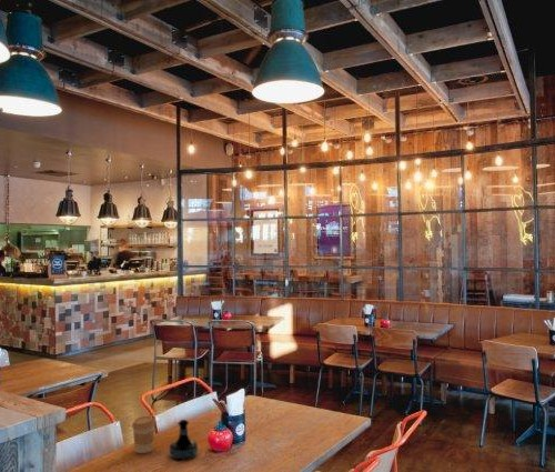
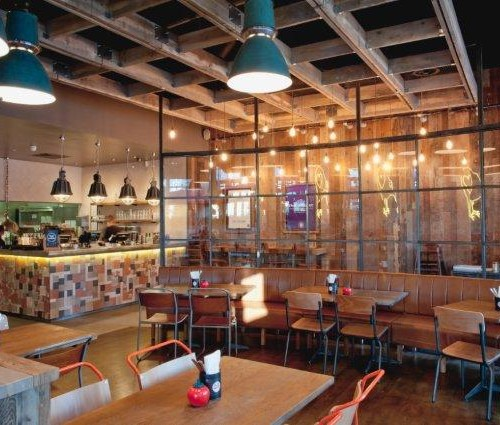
- coffee cup (143, 434)
- tequila bottle (183, 438)
